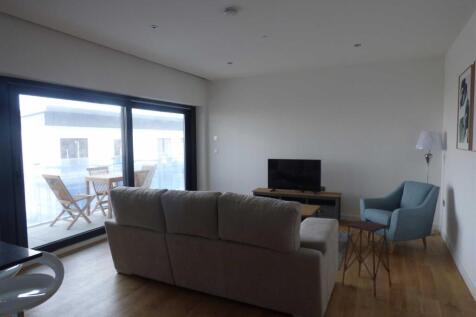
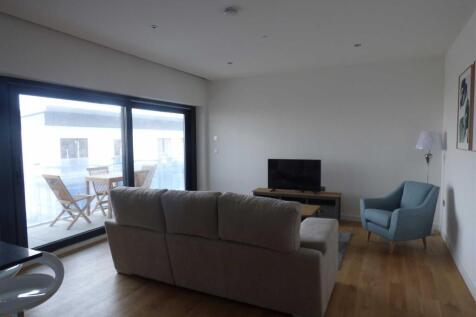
- side table (366, 255)
